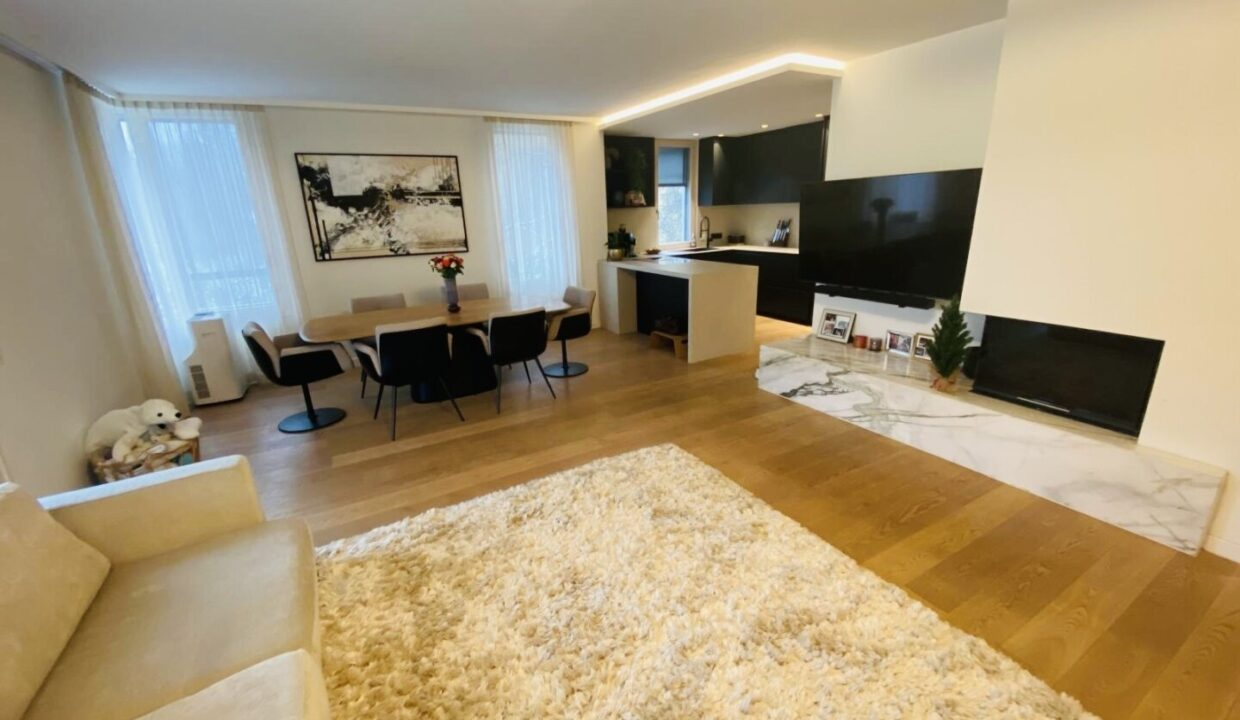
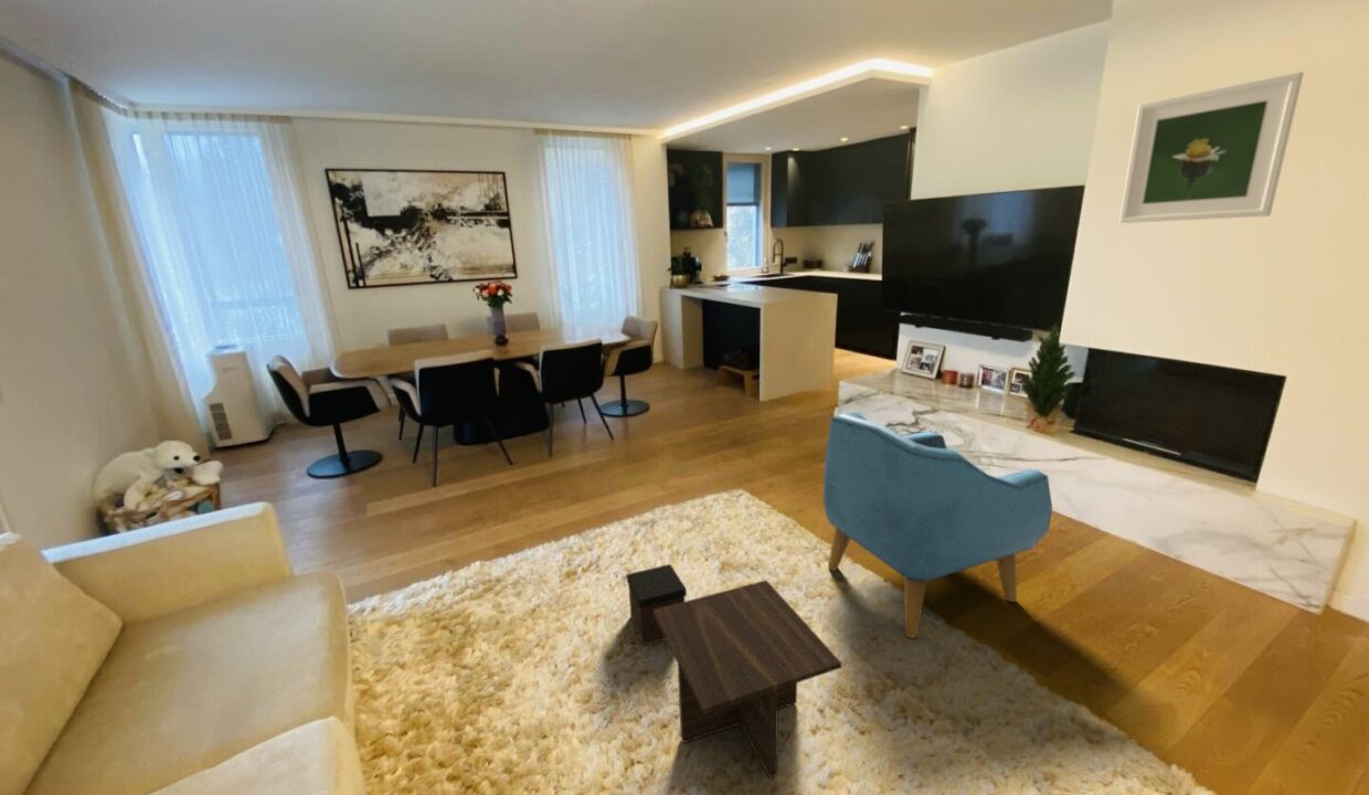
+ coffee table (698, 653)
+ armchair (928, 500)
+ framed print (1200, 156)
